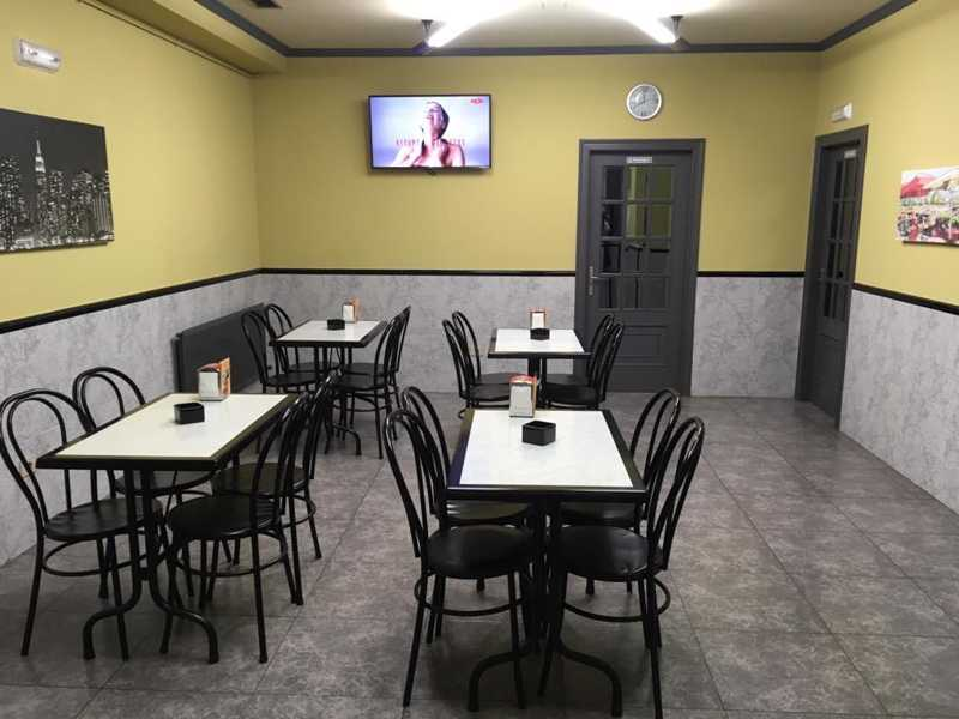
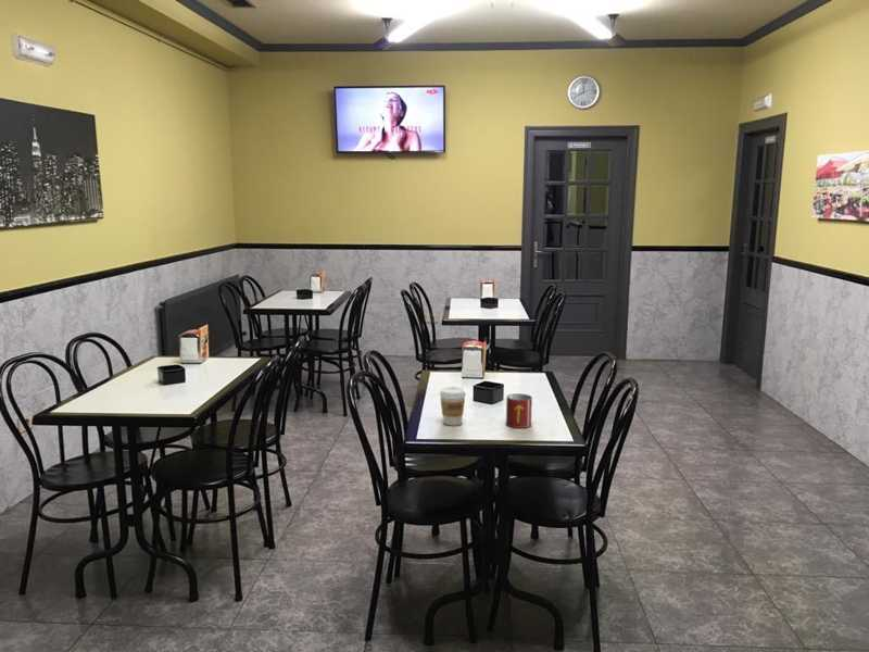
+ coffee cup (452, 405)
+ mug (518, 409)
